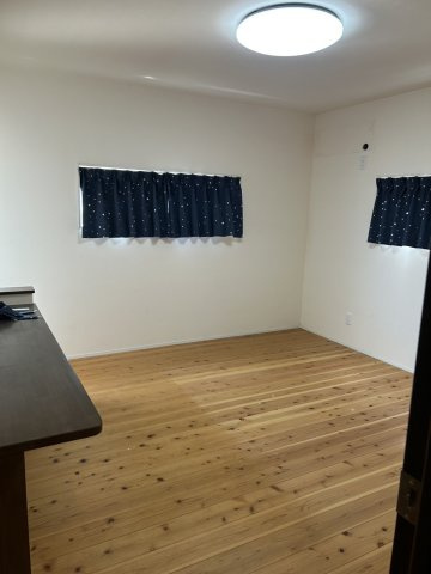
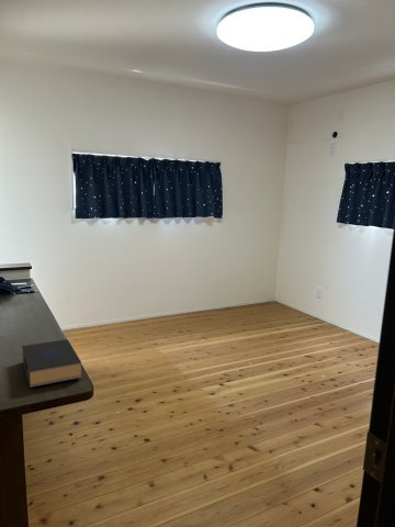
+ book (50, 361)
